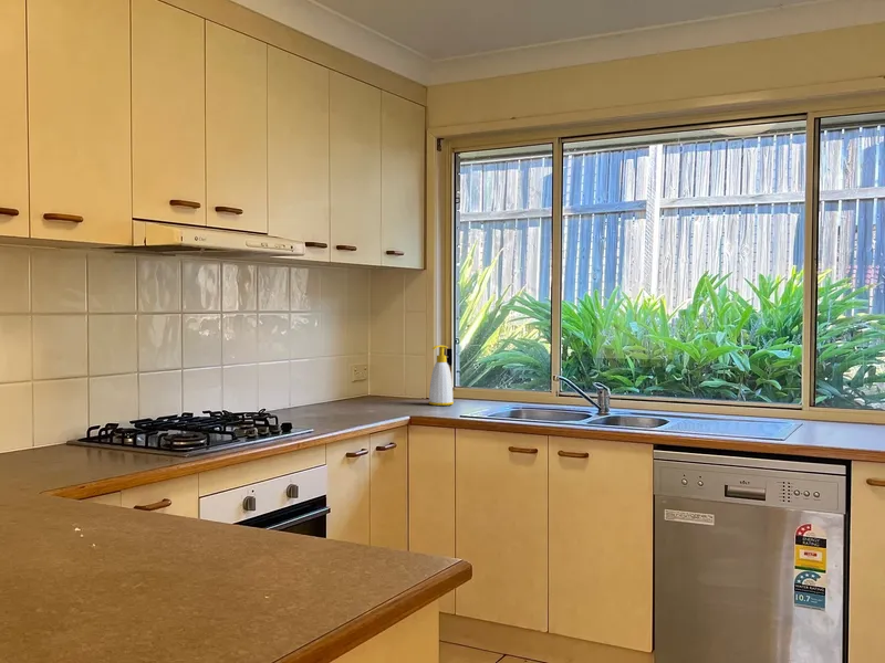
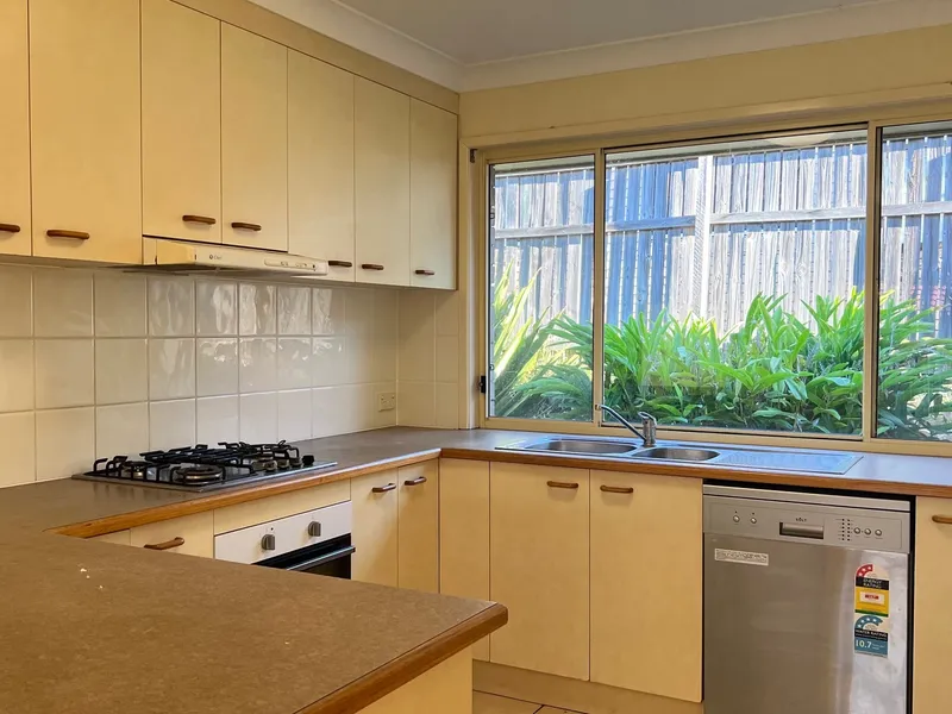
- soap bottle (440, 375)
